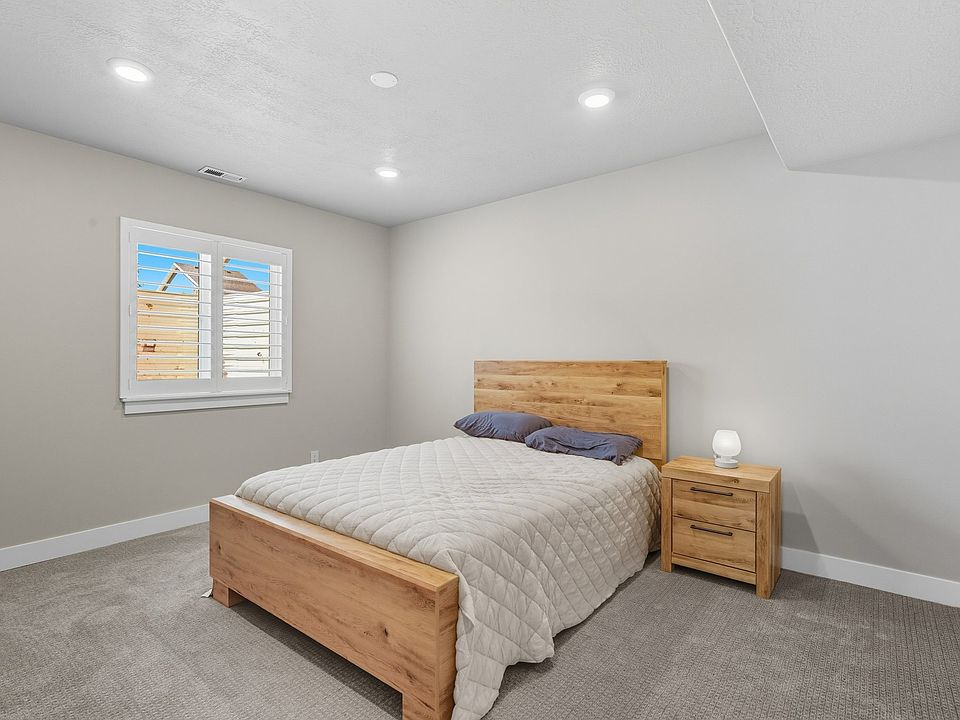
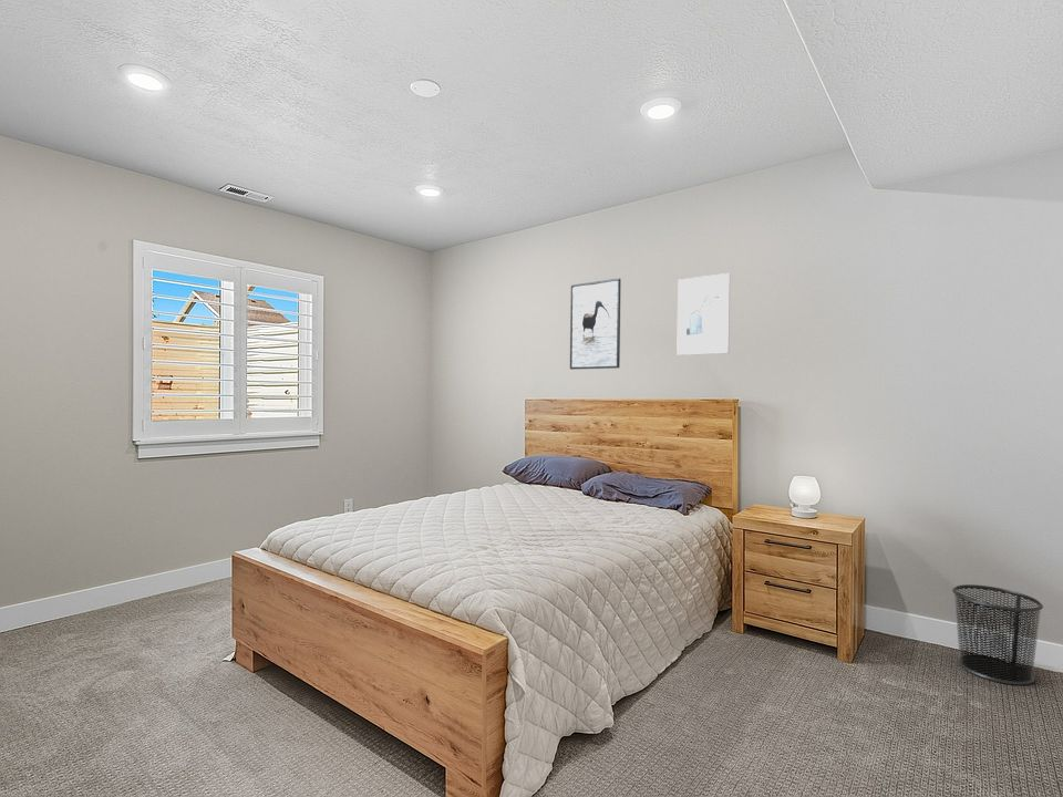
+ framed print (594, 324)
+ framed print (702, 314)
+ waste bin (995, 633)
